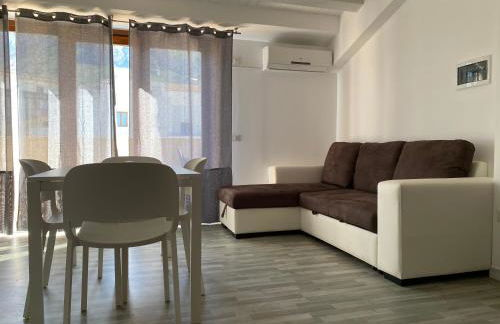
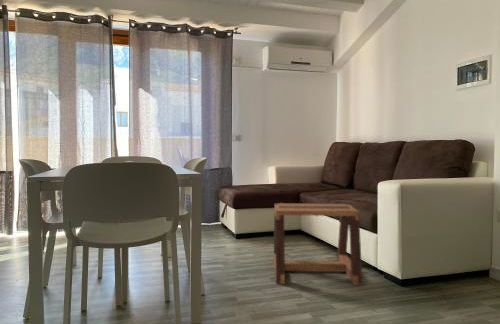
+ stool (313, 261)
